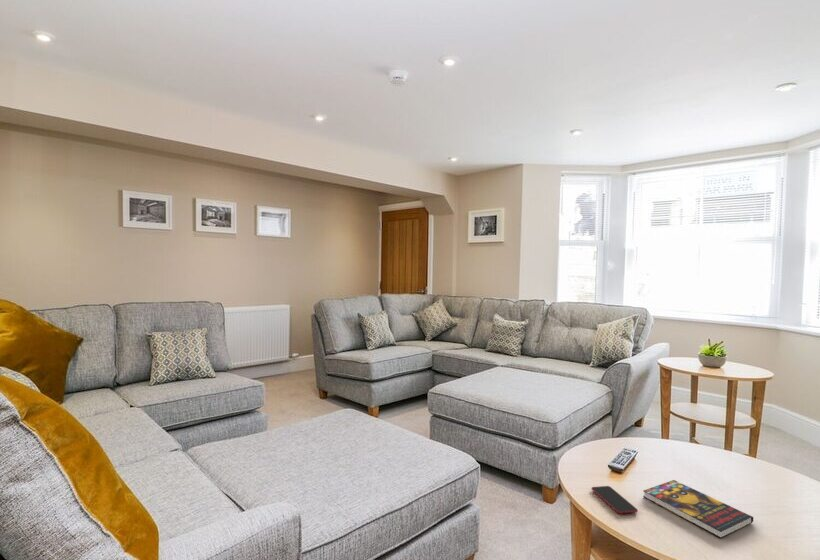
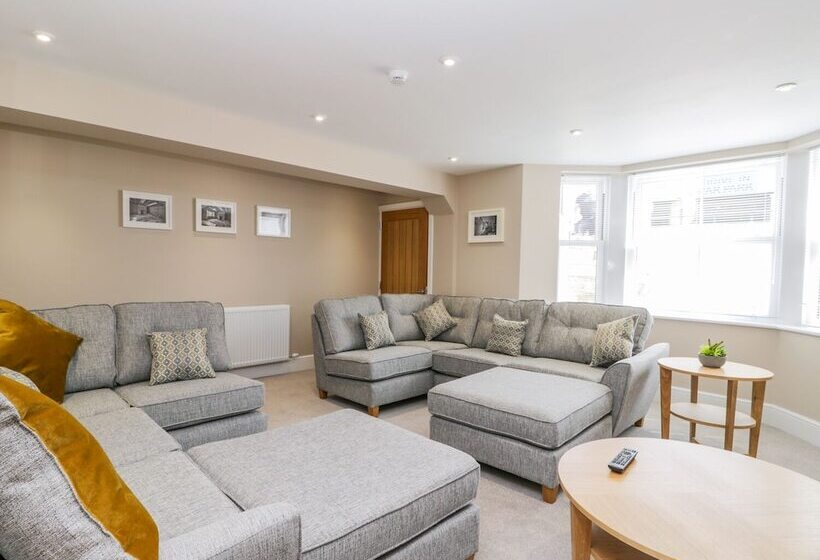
- book (695, 505)
- smartphone (613, 499)
